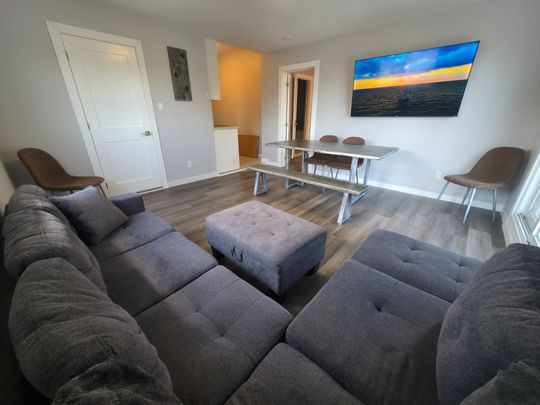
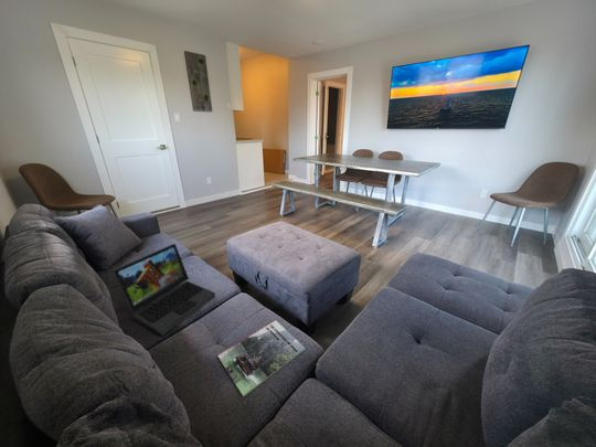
+ laptop (168, 283)
+ magazine (262, 352)
